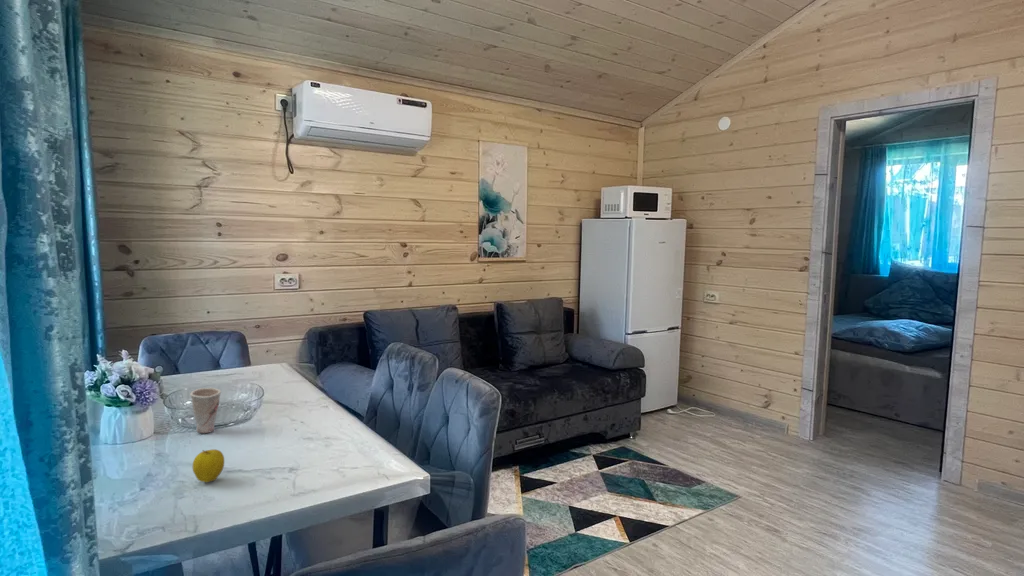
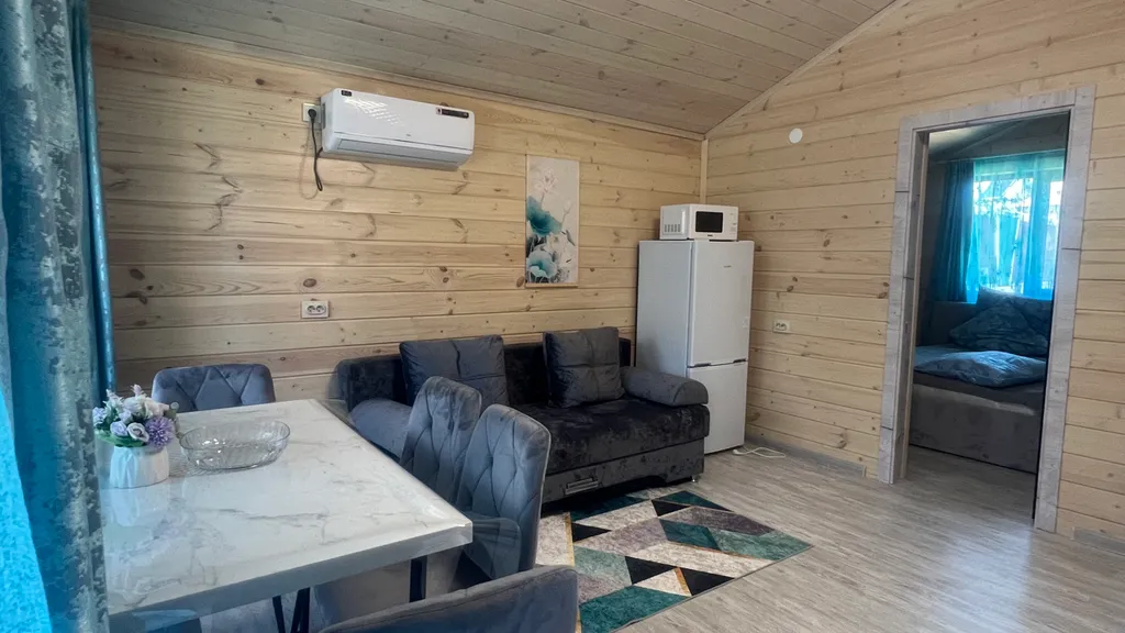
- cup (206, 411)
- apple (208, 464)
